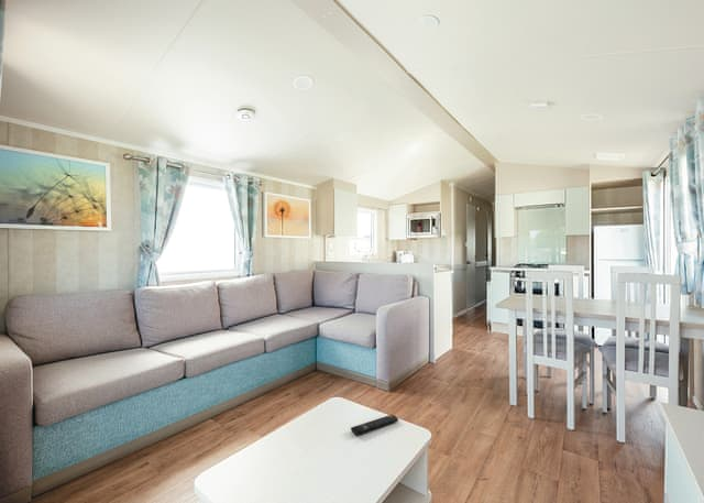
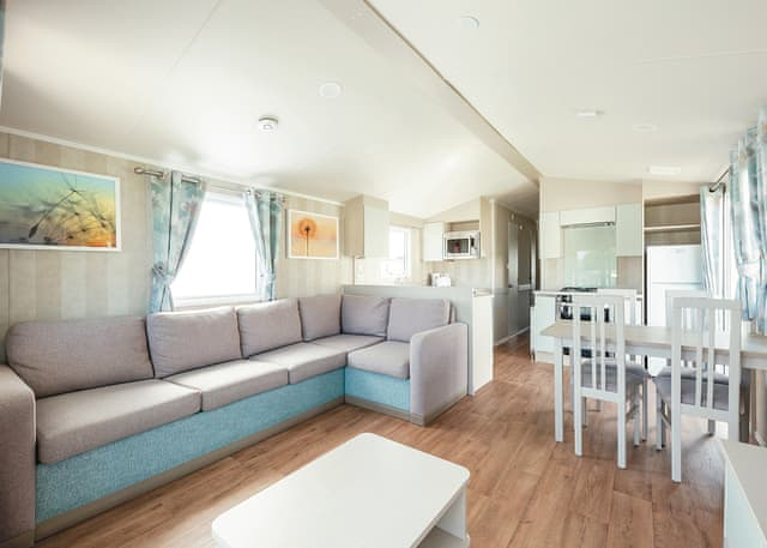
- remote control (375, 424)
